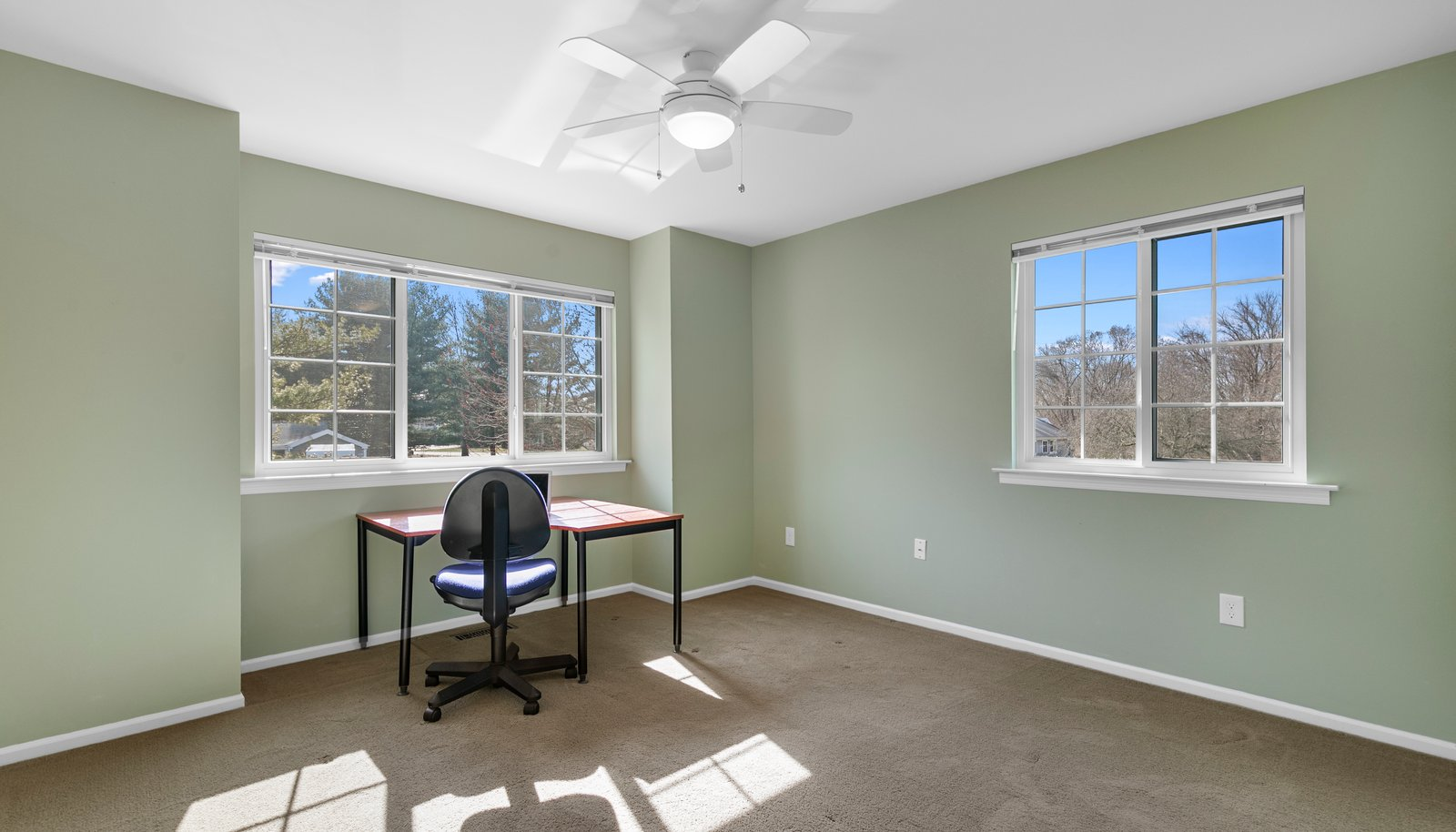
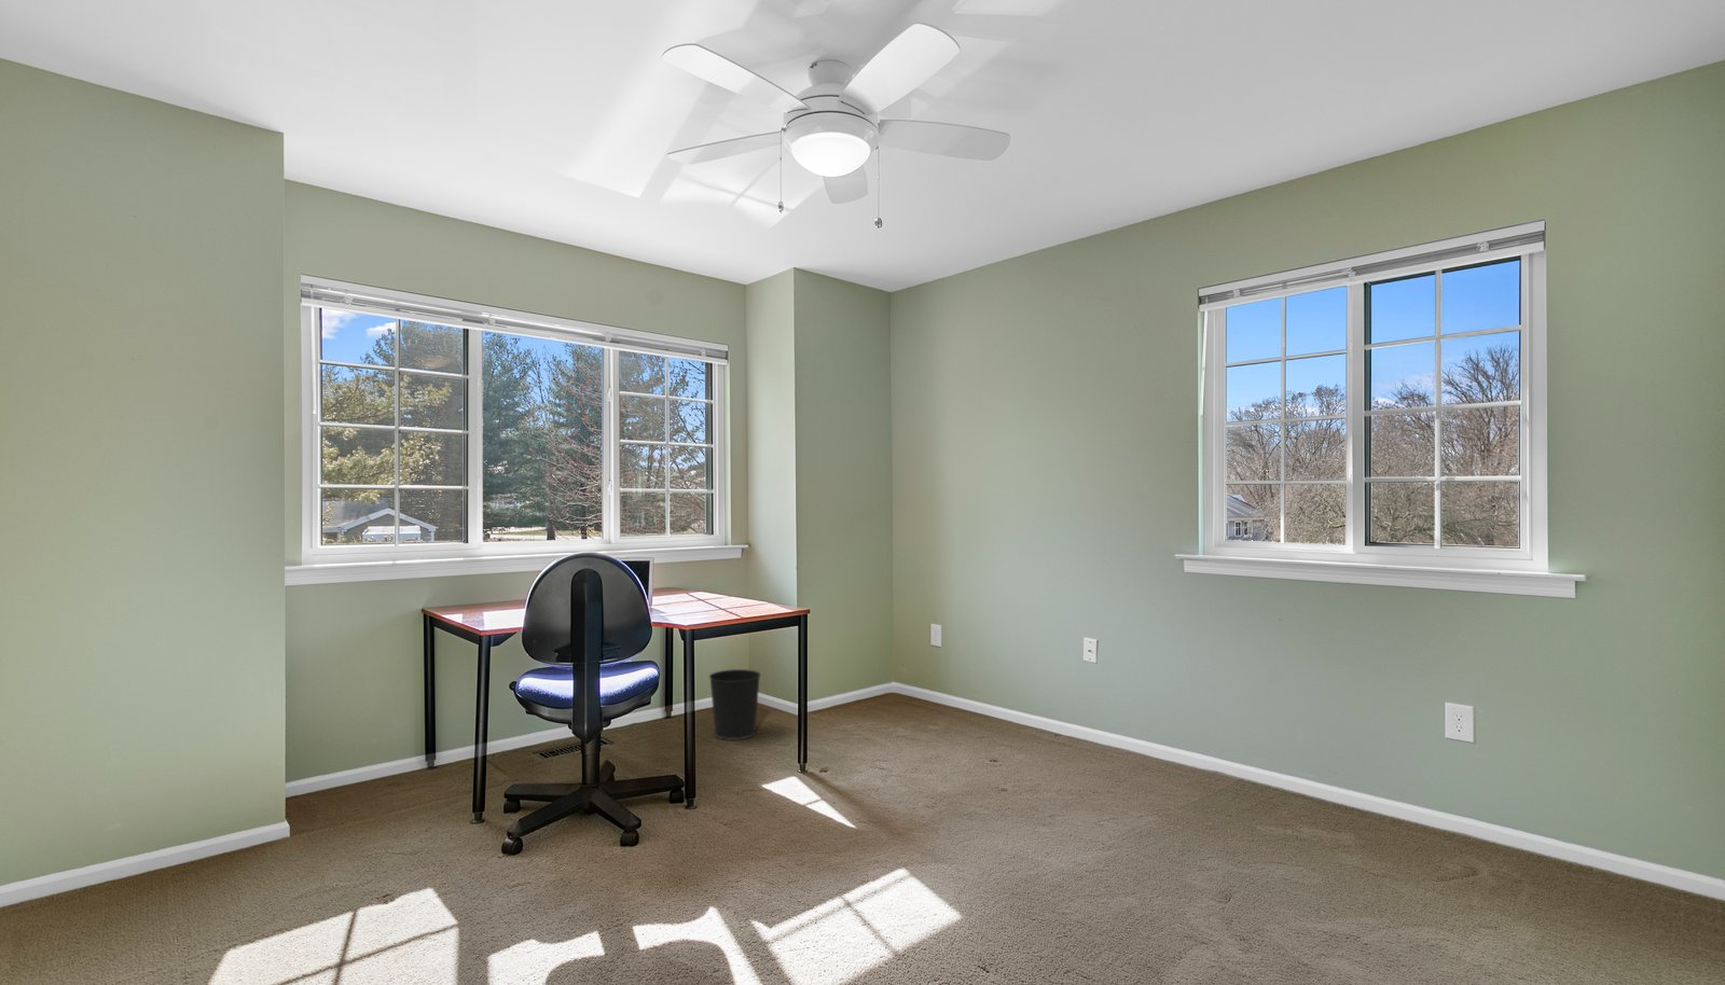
+ wastebasket (735, 703)
